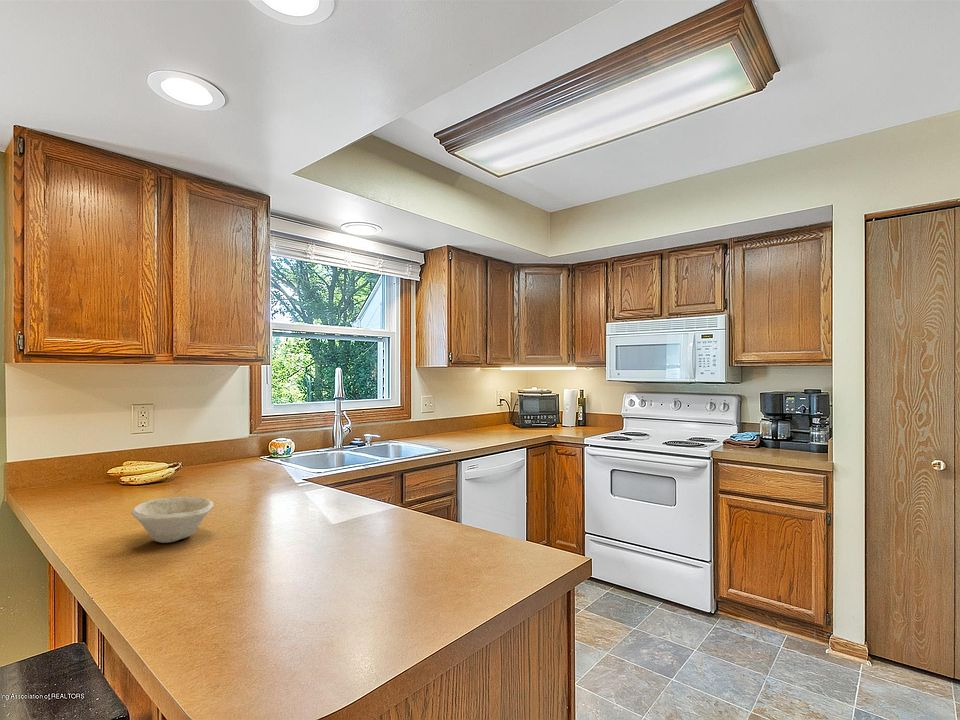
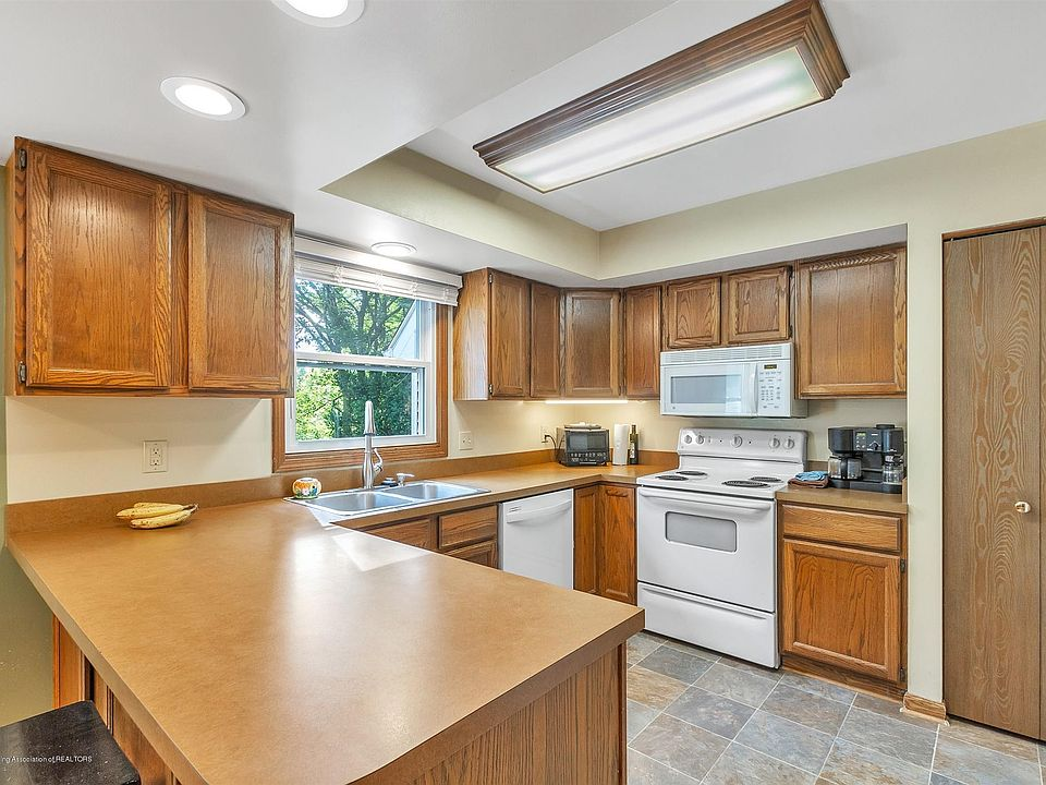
- bowl (173, 520)
